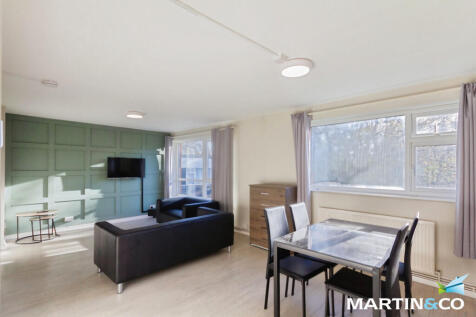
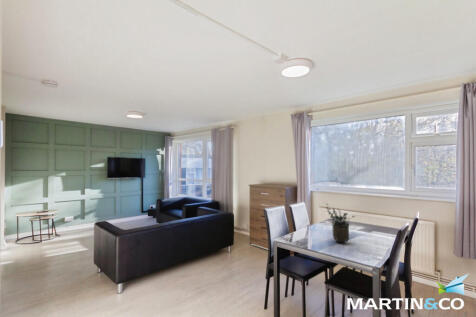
+ potted plant (338, 222)
